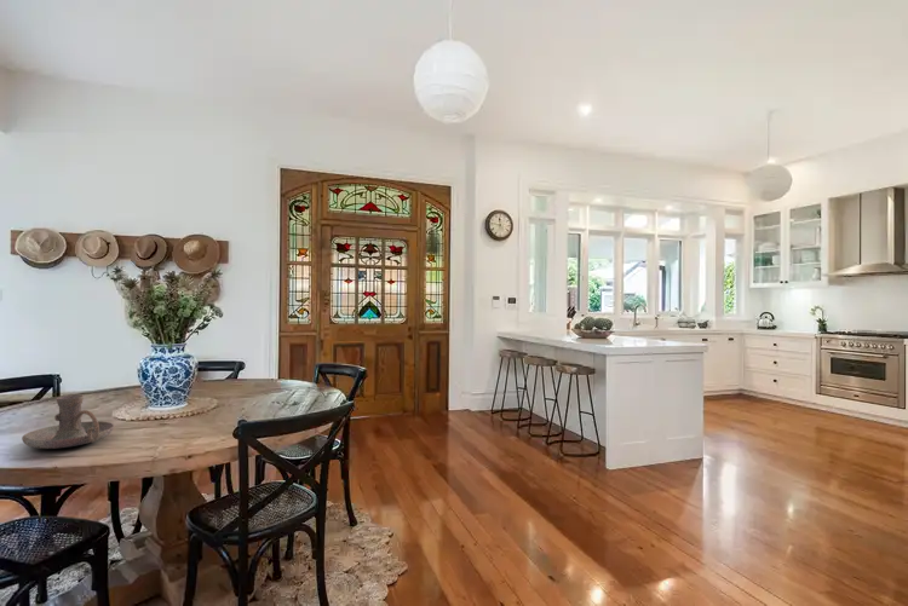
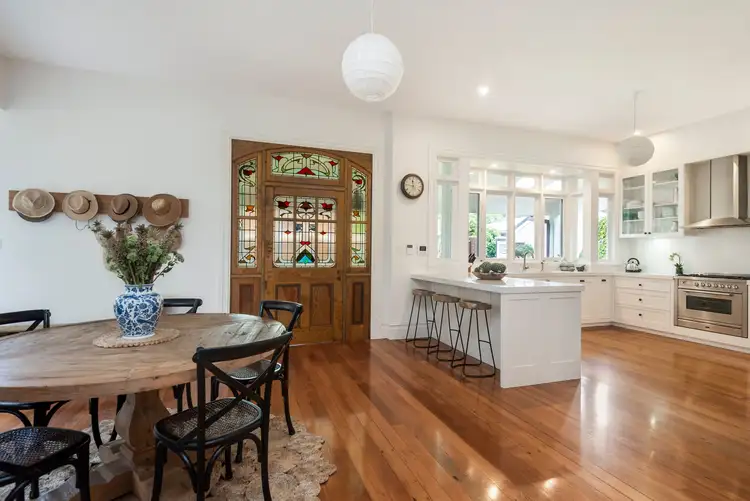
- candle holder (74, 421)
